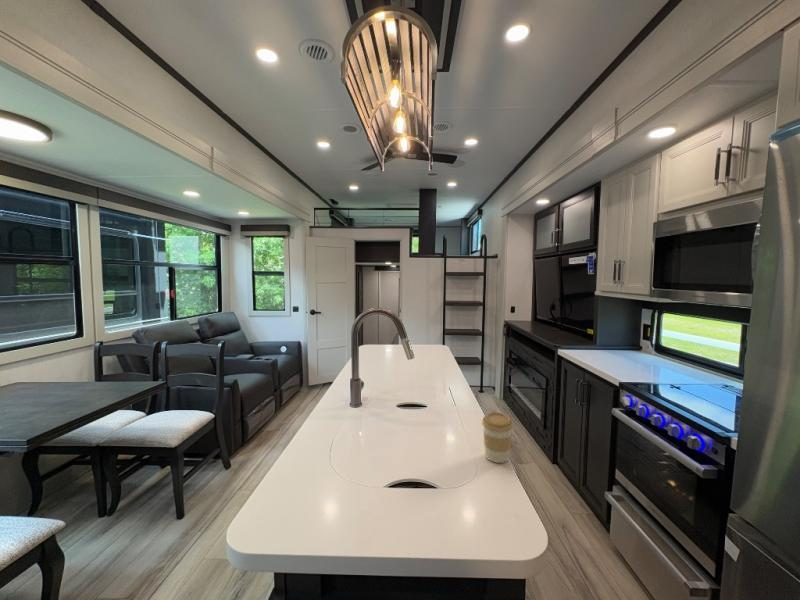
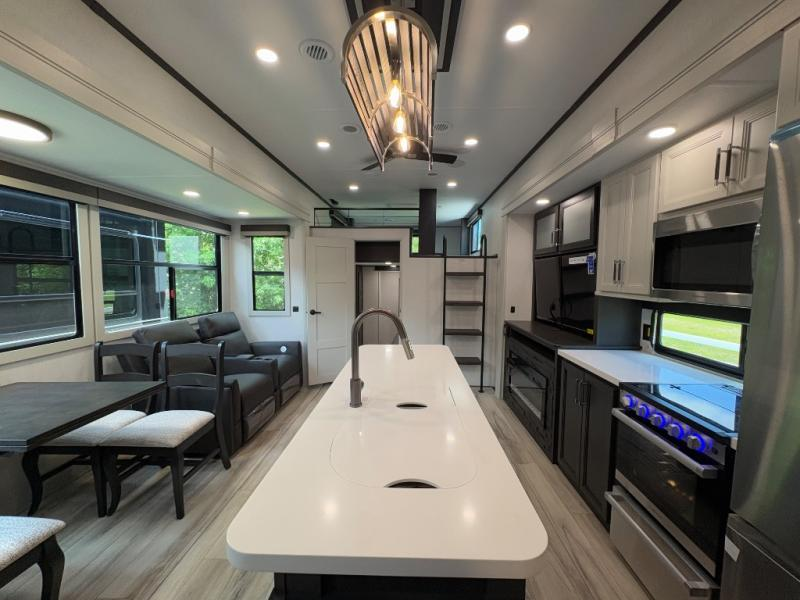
- coffee cup (497, 436)
